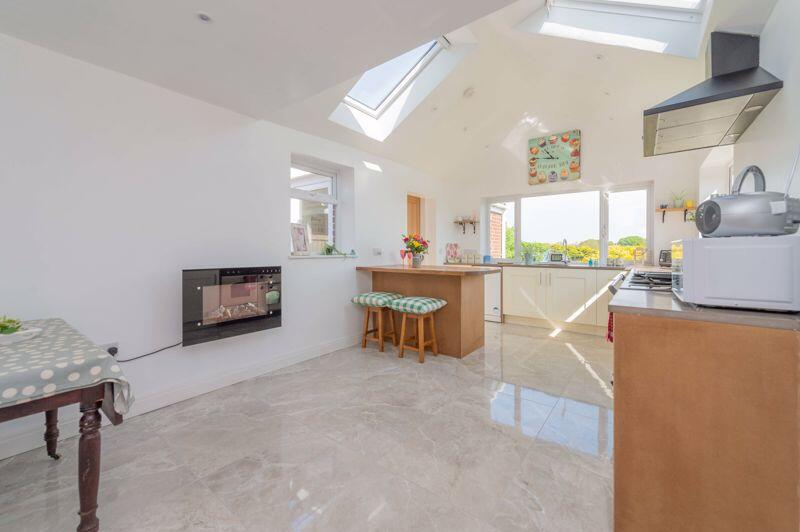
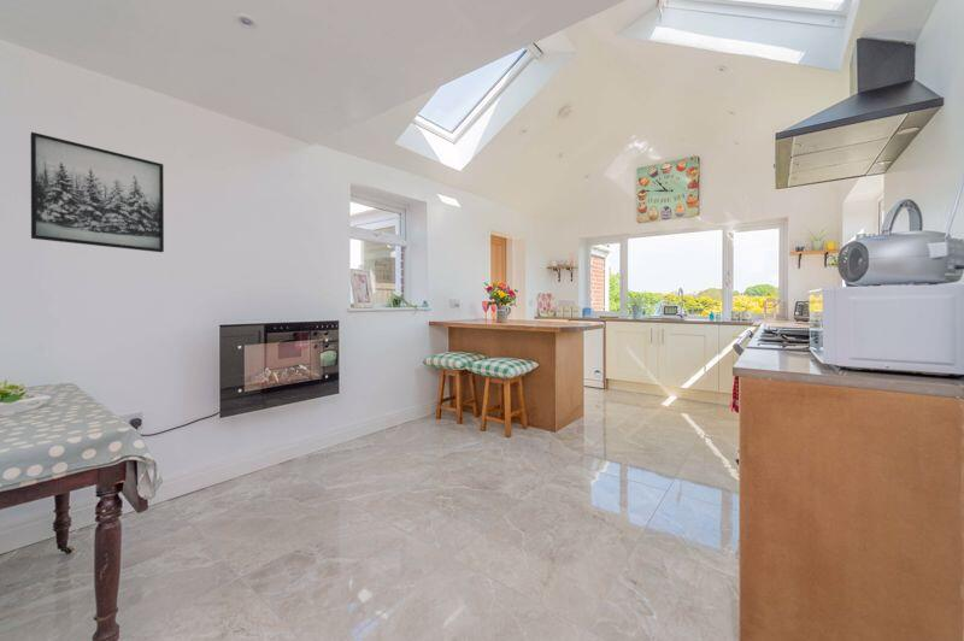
+ wall art (102, 198)
